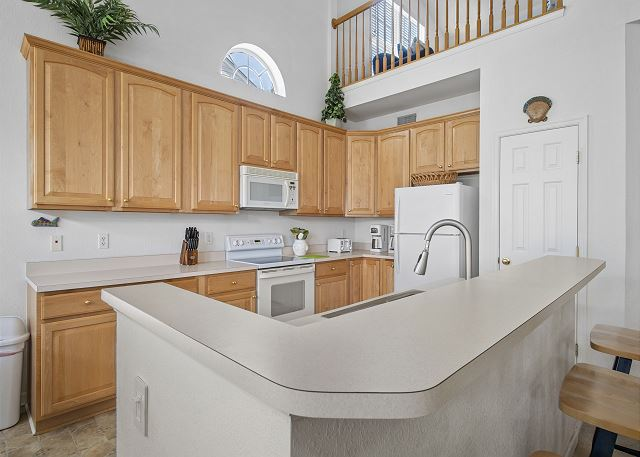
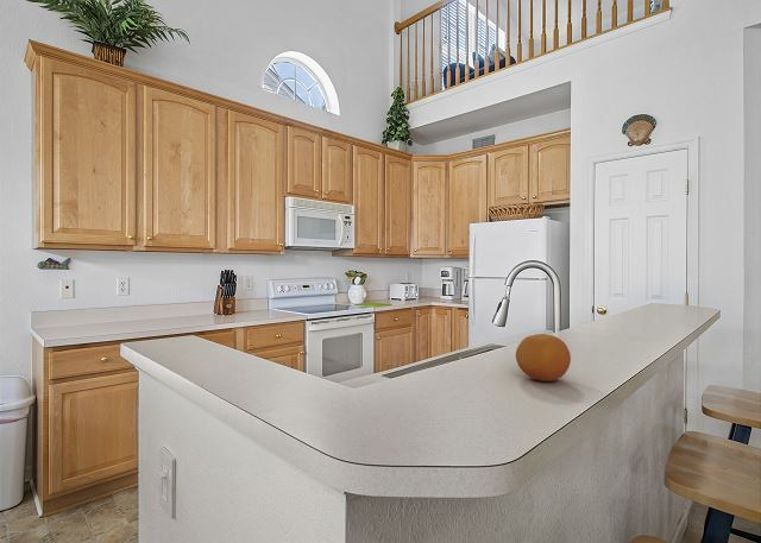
+ fruit (542, 355)
